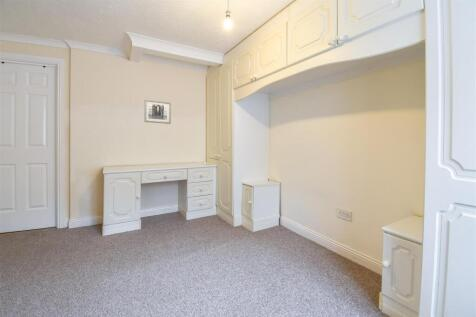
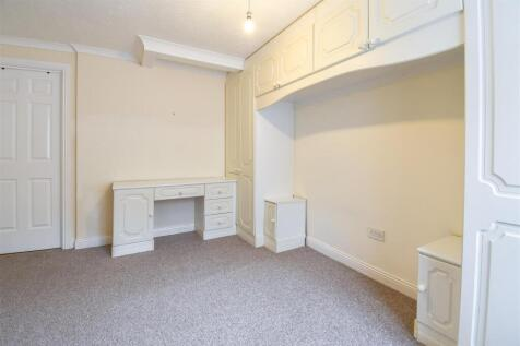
- wall art (157, 111)
